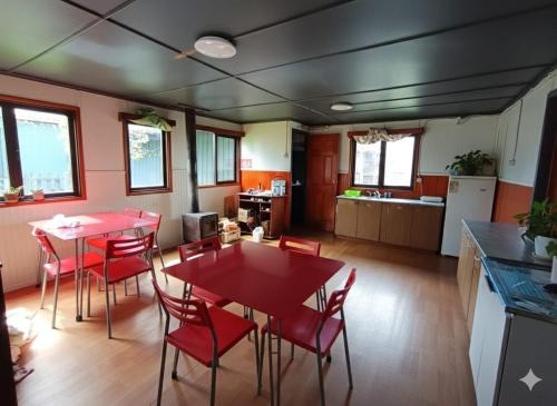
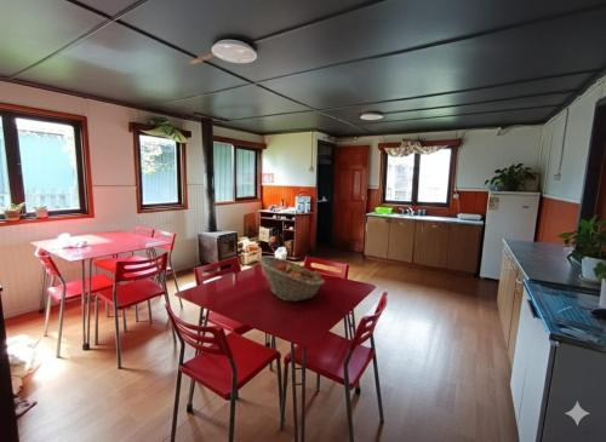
+ fruit basket (290, 275)
